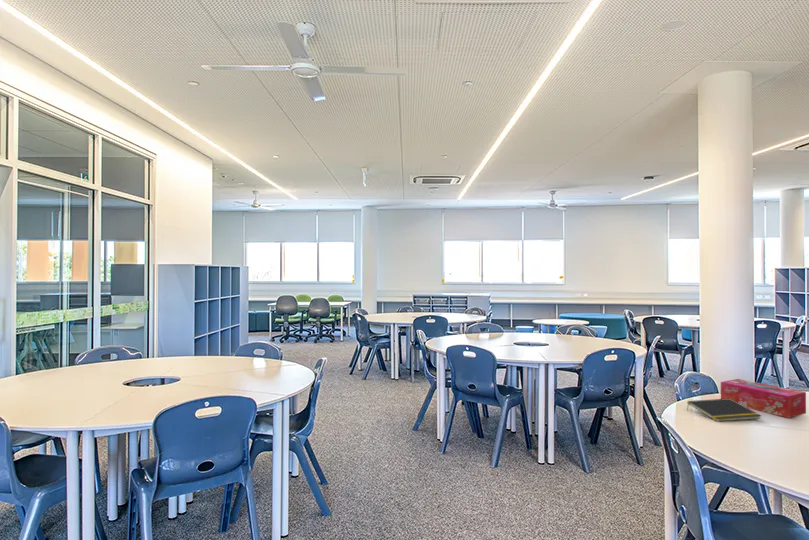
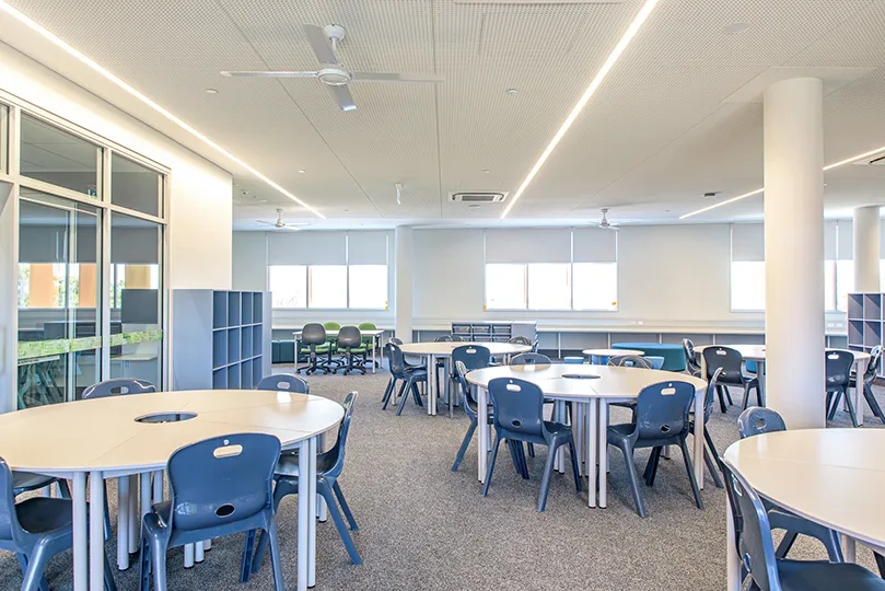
- notepad (723, 409)
- tissue box (761, 396)
